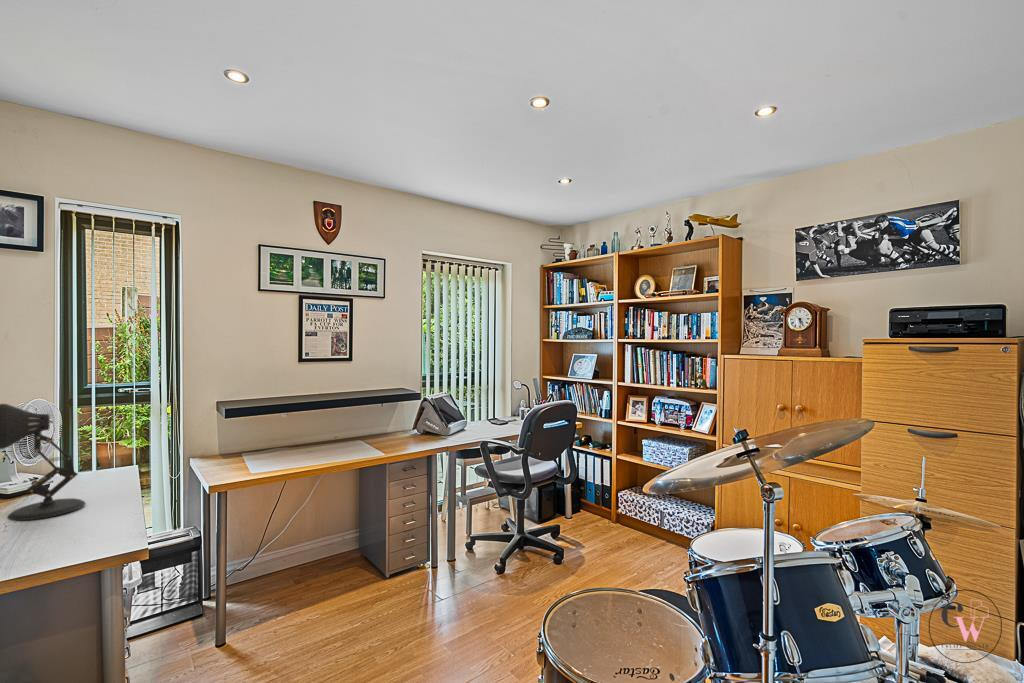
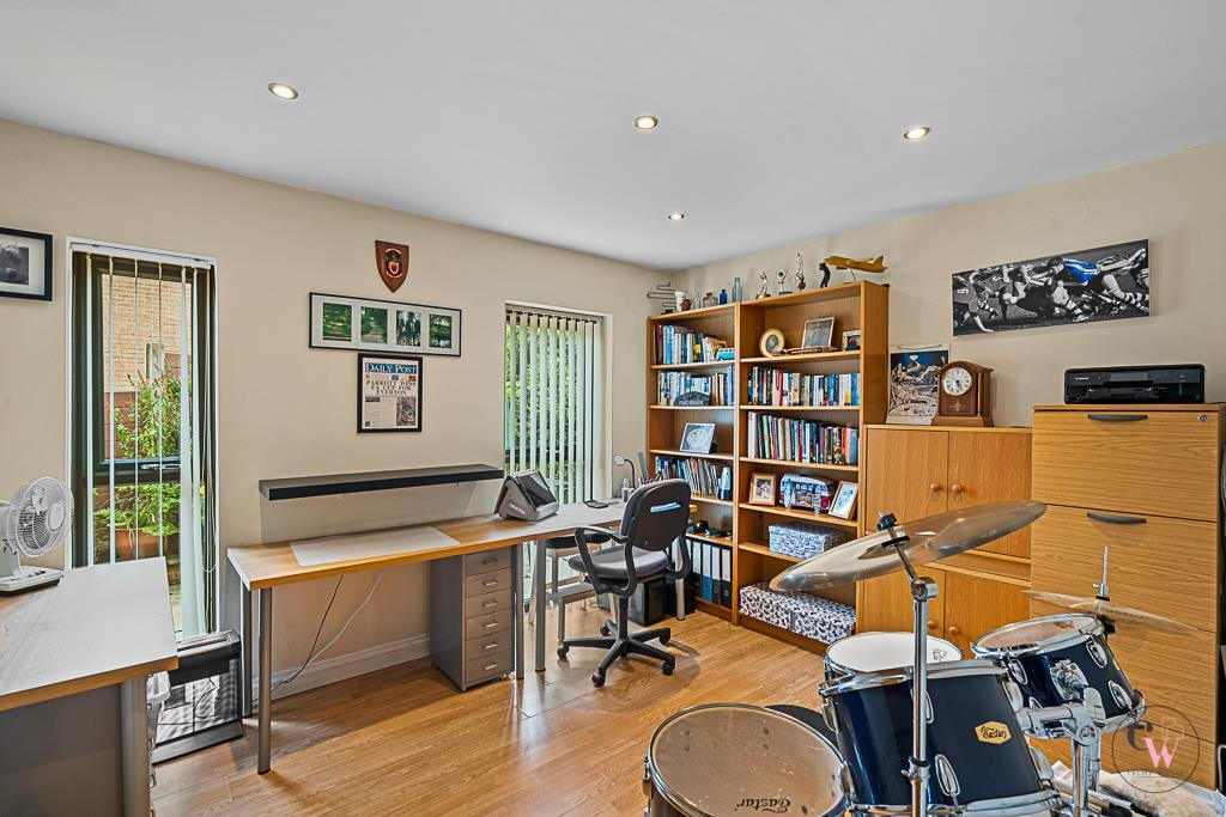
- desk lamp (44, 455)
